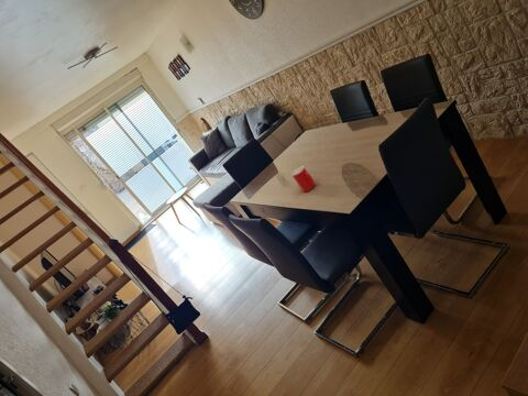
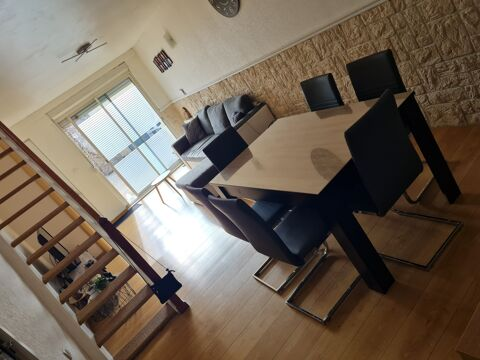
- cup (305, 179)
